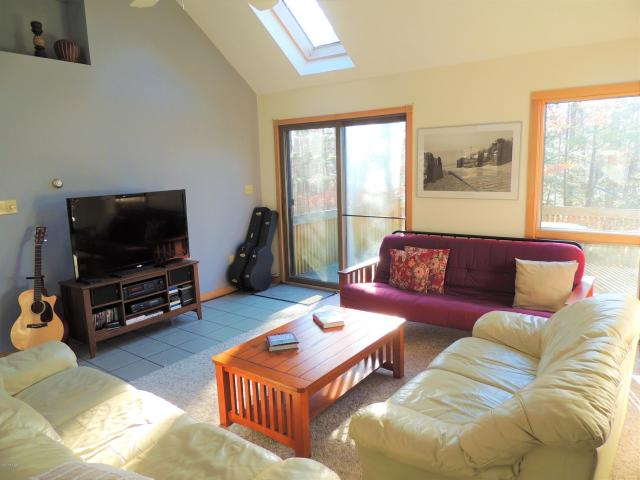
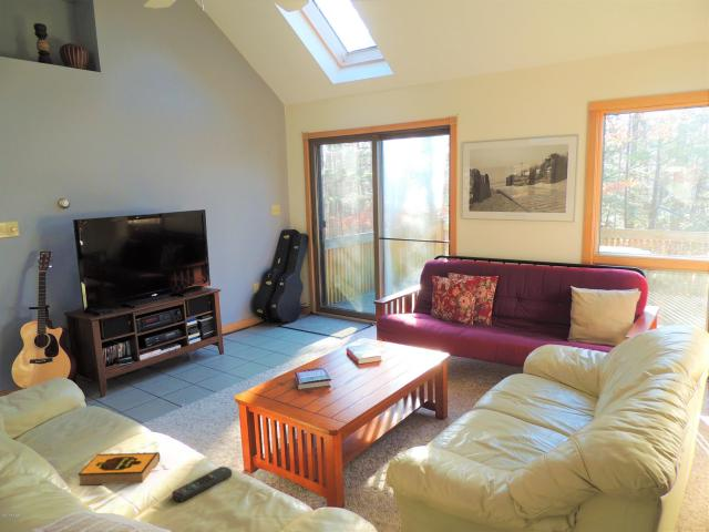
+ remote control (203, 482)
+ hardback book (121, 467)
